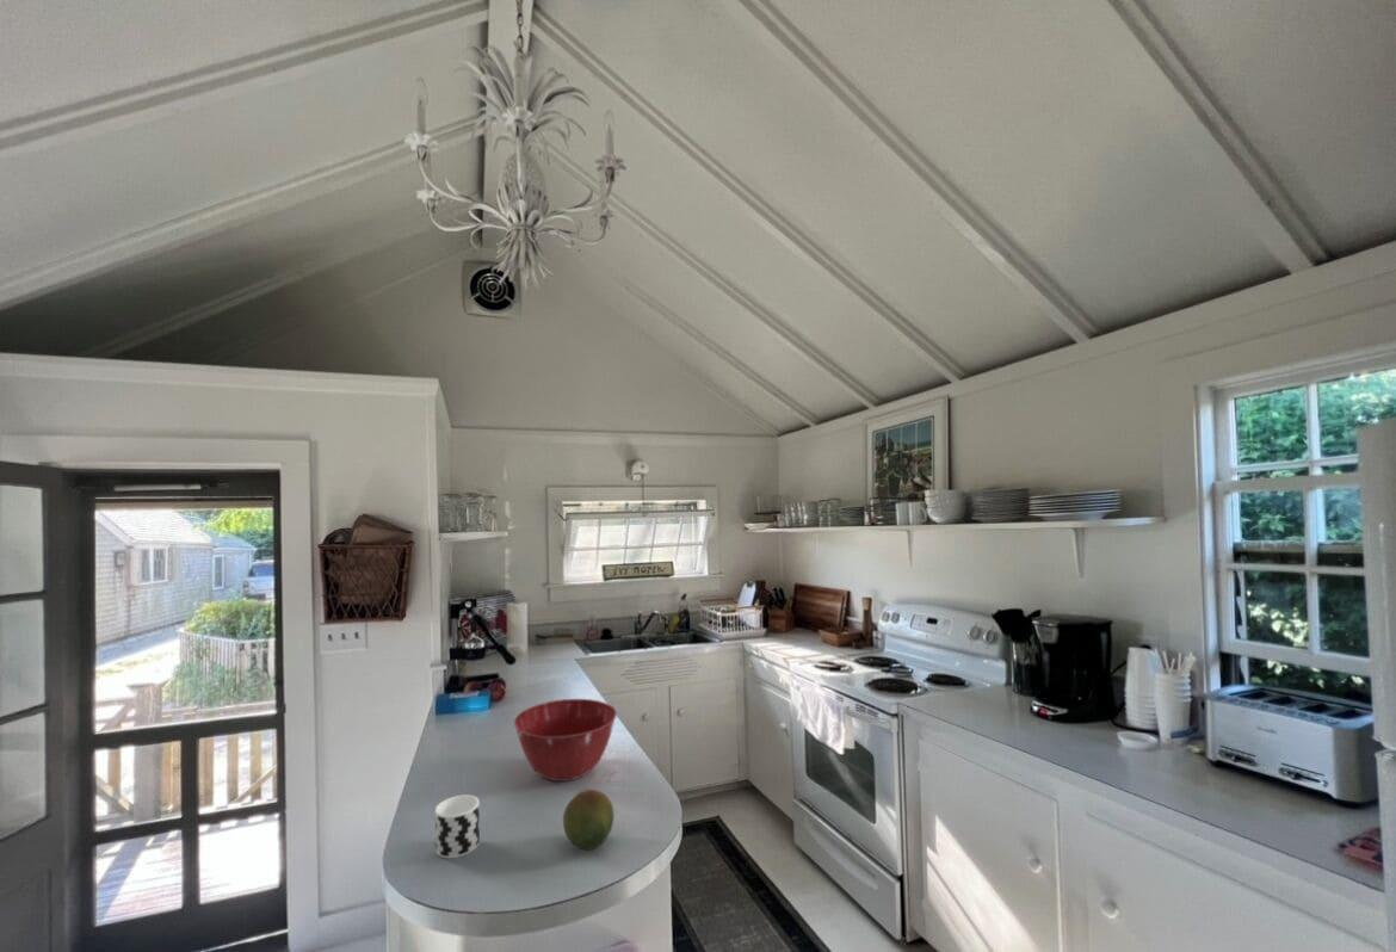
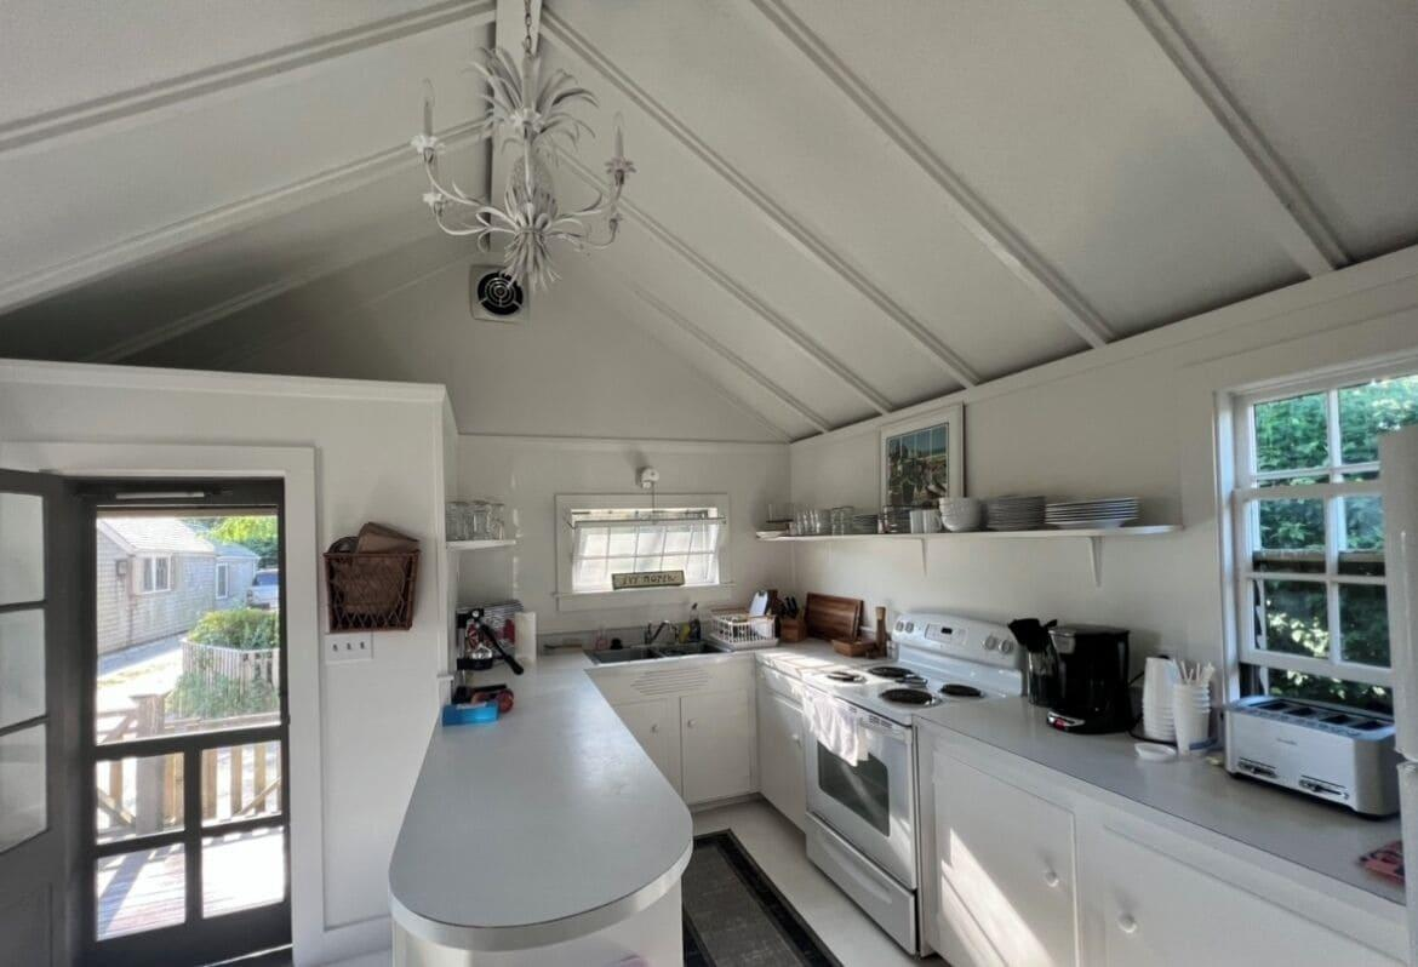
- mixing bowl (567, 742)
- fruit (591, 818)
- cup (457, 822)
